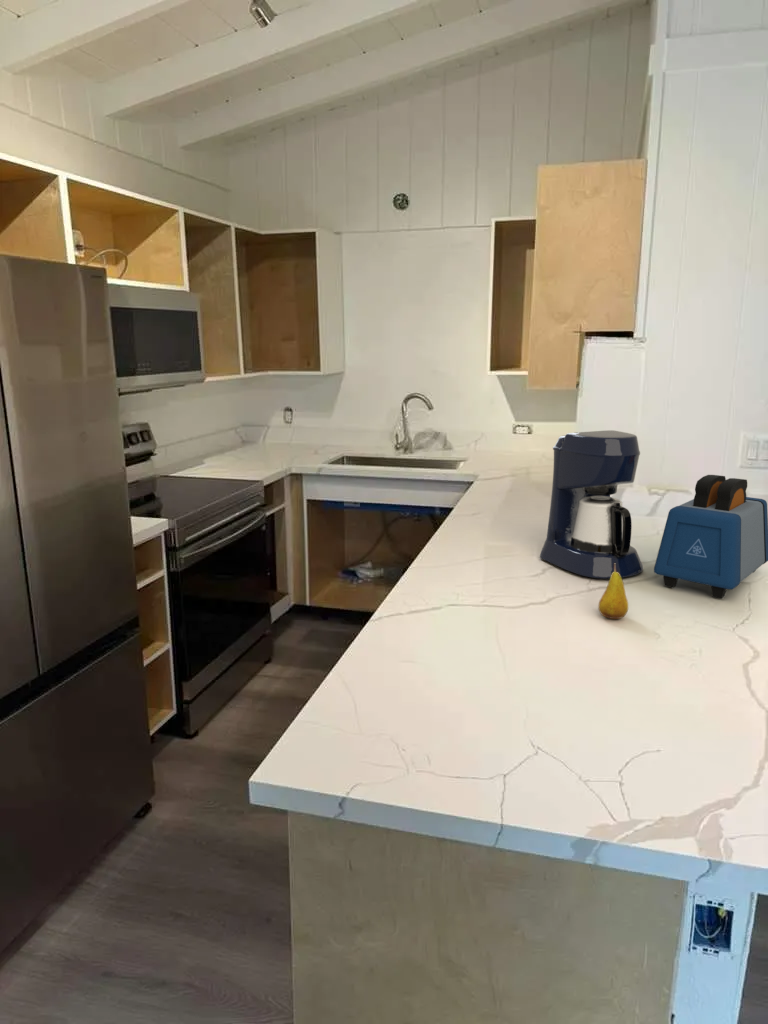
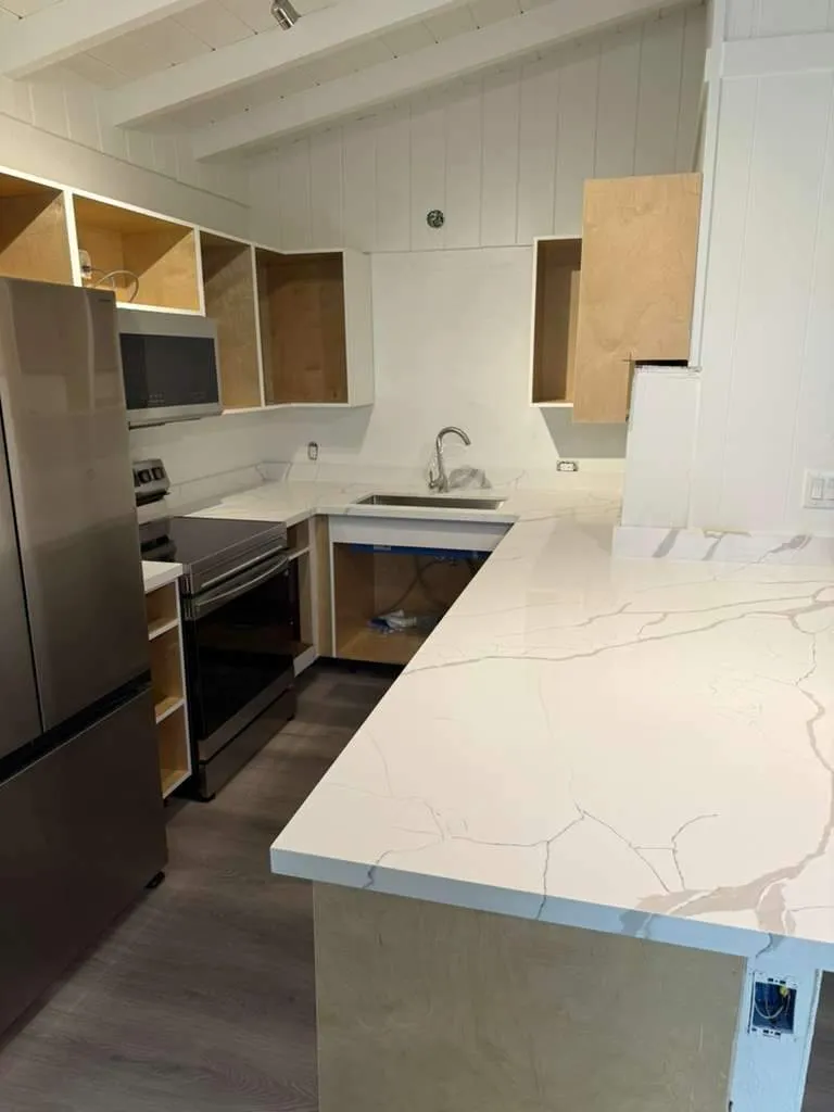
- toaster (717, 528)
- fruit (614, 590)
- coffee maker (596, 499)
